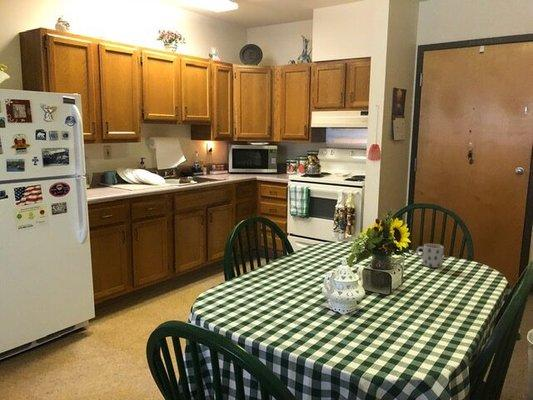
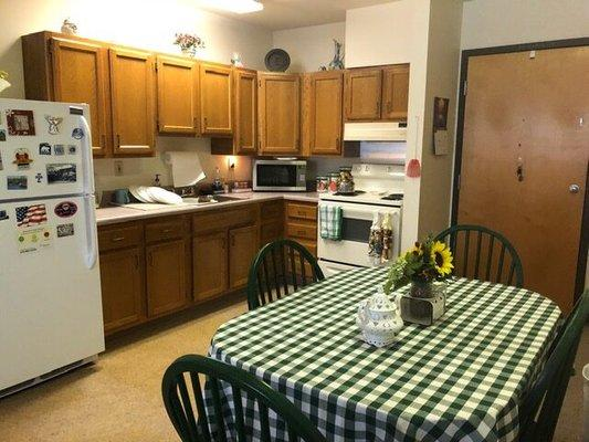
- mug (429, 254)
